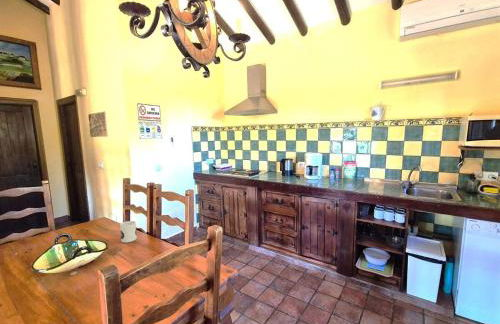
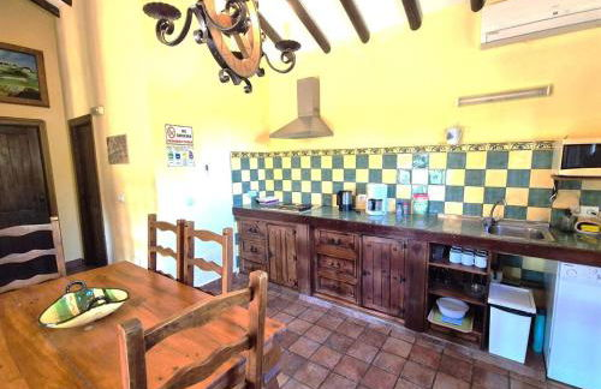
- mug (127, 230)
